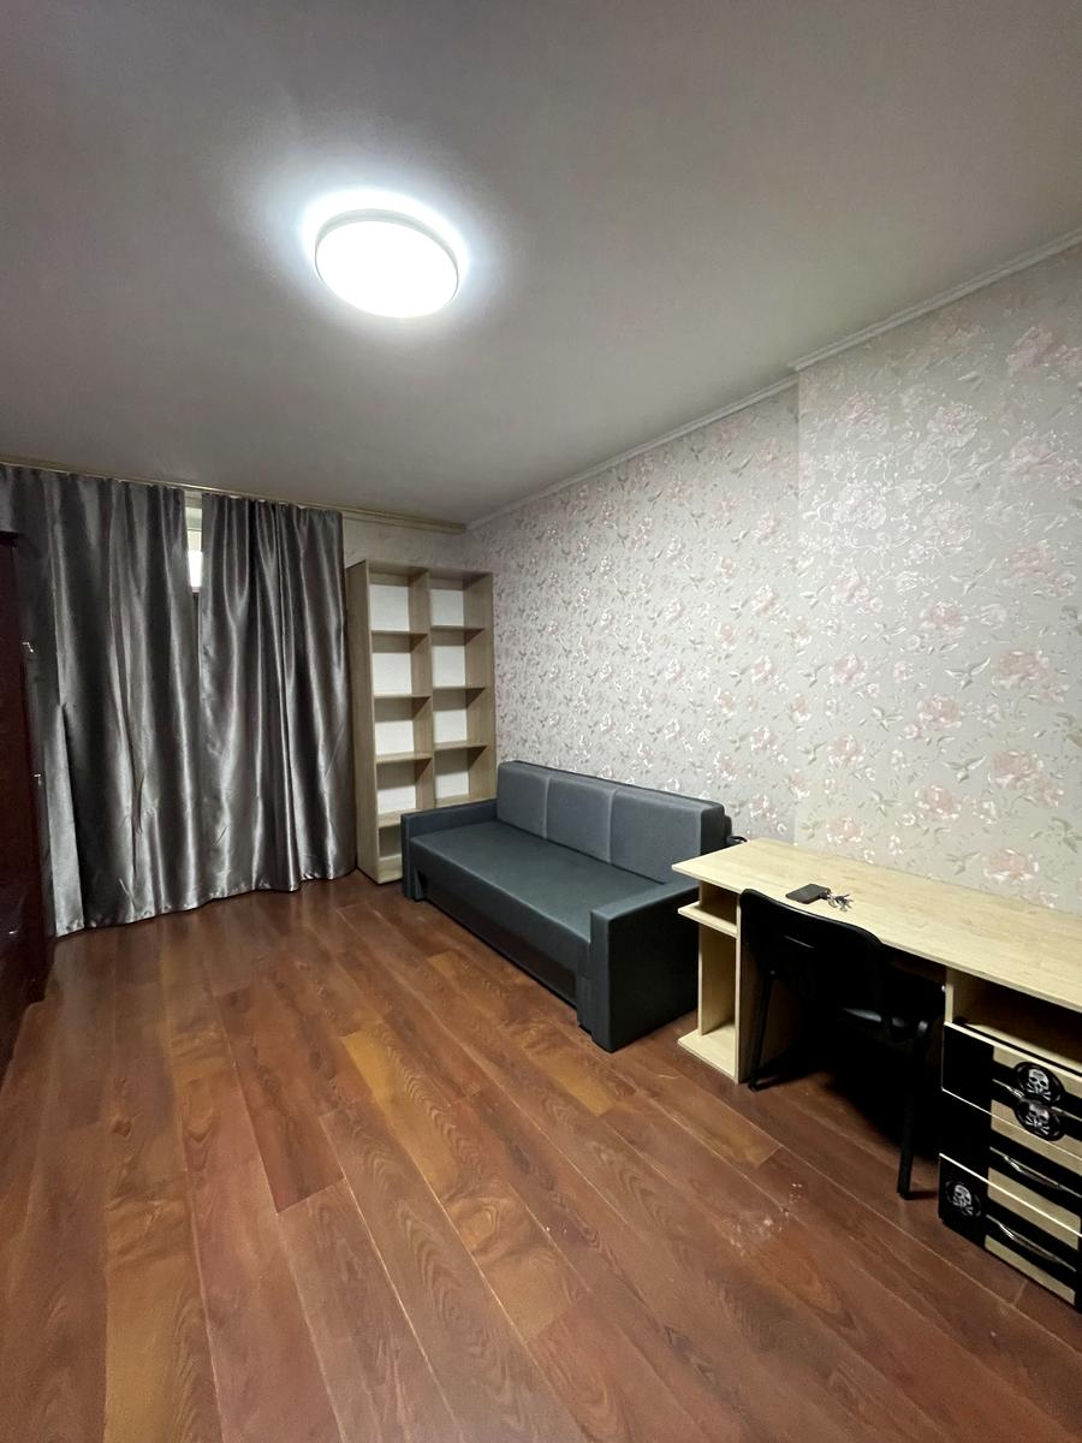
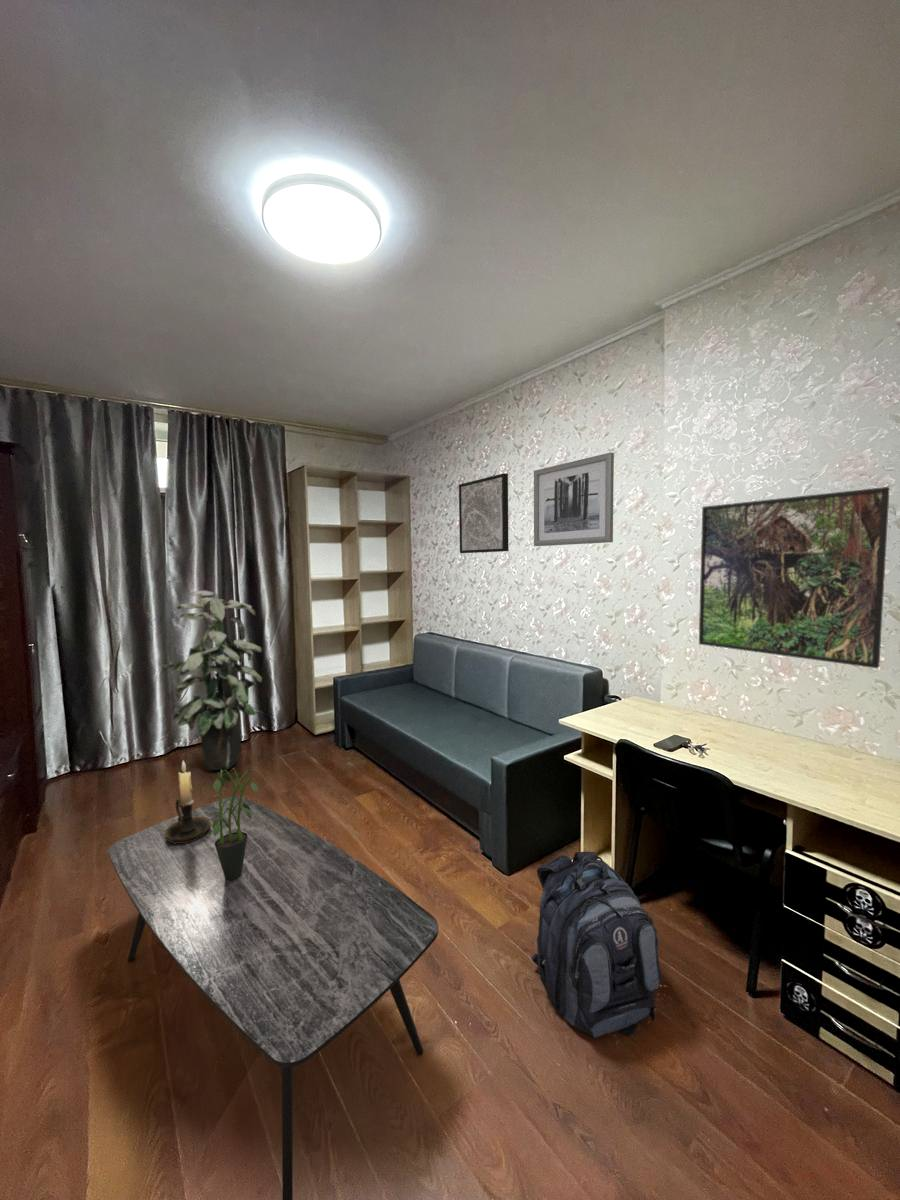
+ backpack (592, 922)
+ coffee table (256, 941)
+ candle holder (183, 794)
+ wall art (570, 503)
+ wall art (482, 516)
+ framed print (780, 577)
+ potted plant (236, 822)
+ indoor plant (214, 678)
